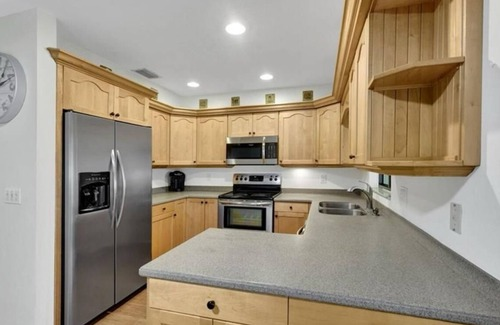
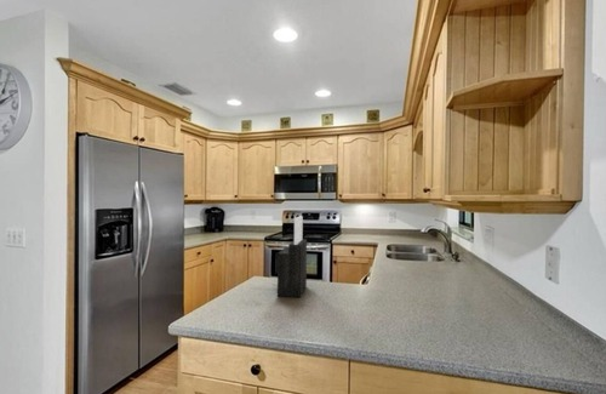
+ knife block (290, 253)
